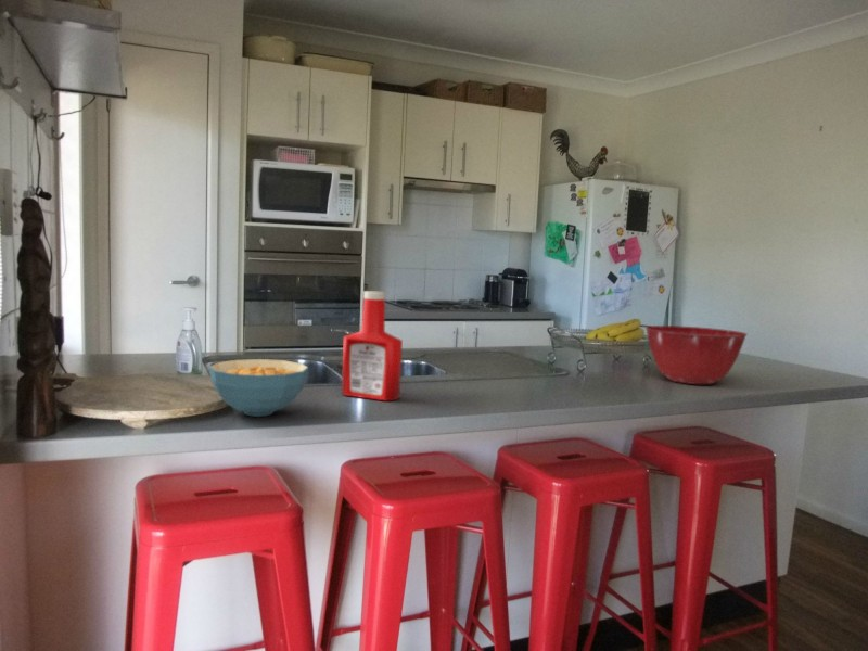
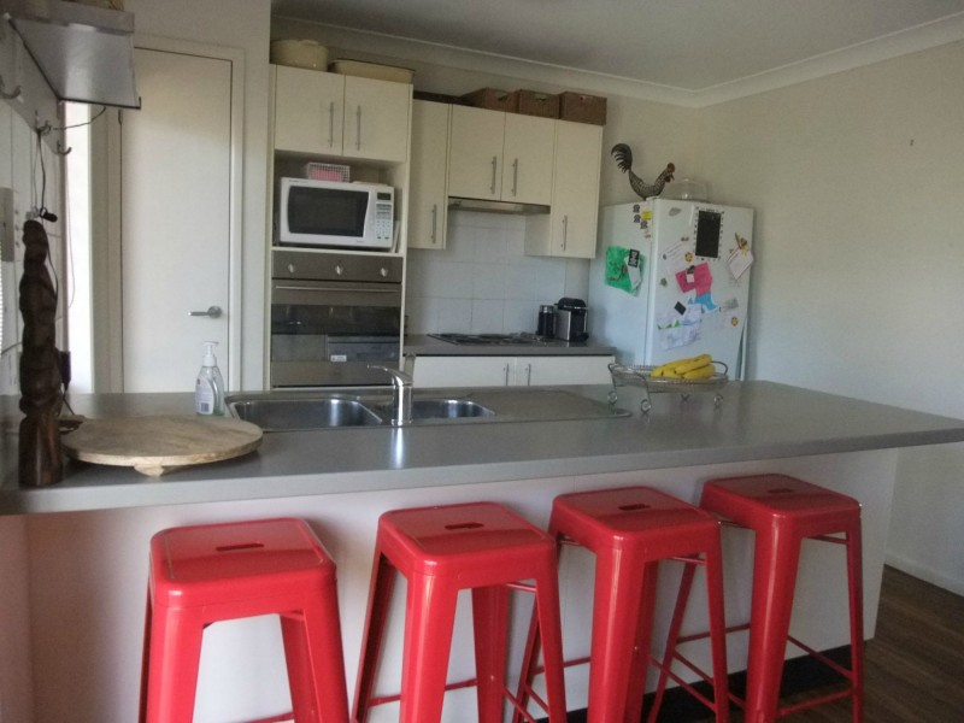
- mixing bowl (692, 355)
- cereal bowl (258, 390)
- soap bottle (372, 344)
